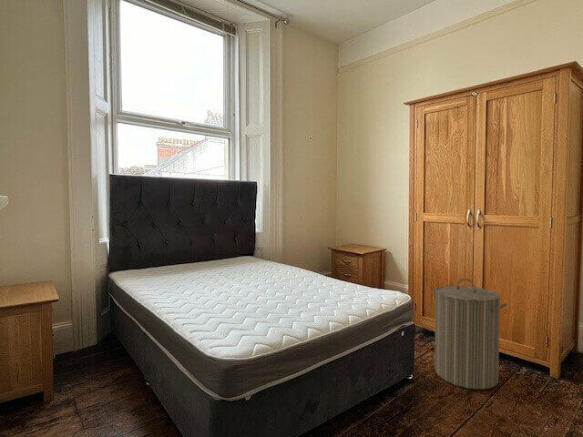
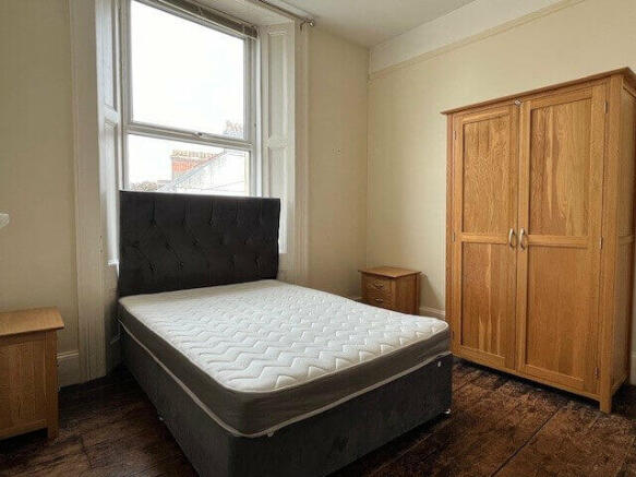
- laundry hamper (466, 327)
